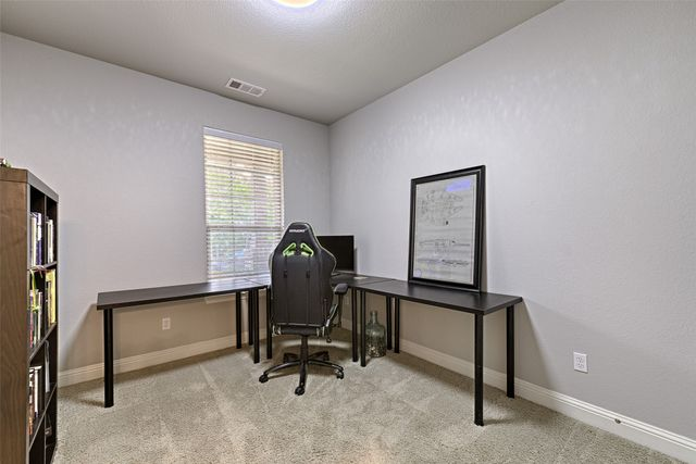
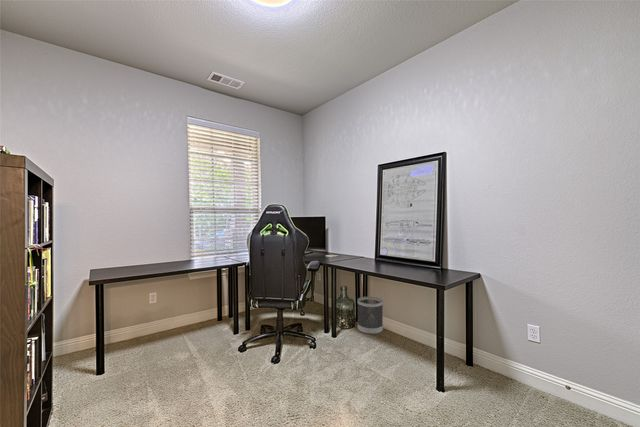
+ wastebasket (370, 314)
